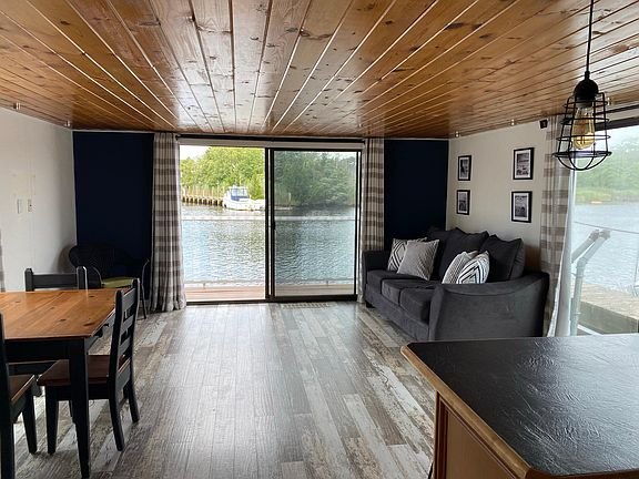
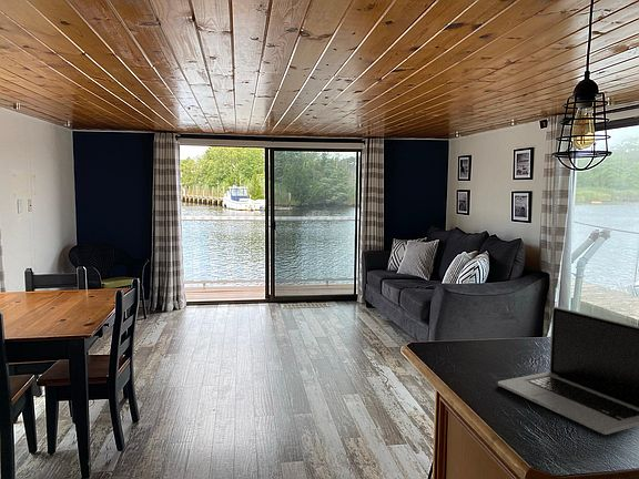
+ laptop (576, 363)
